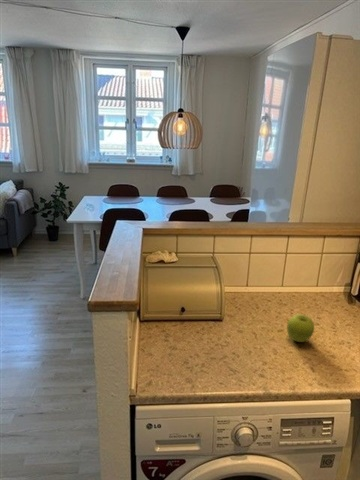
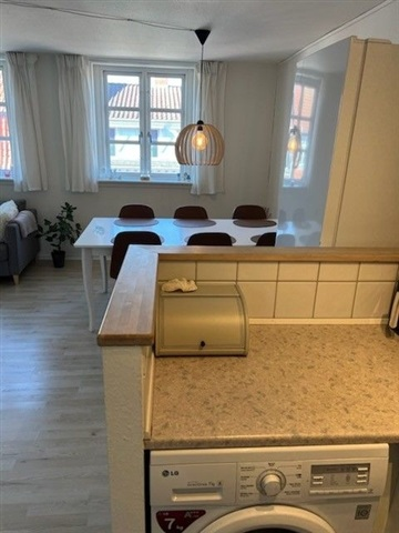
- fruit (300, 328)
